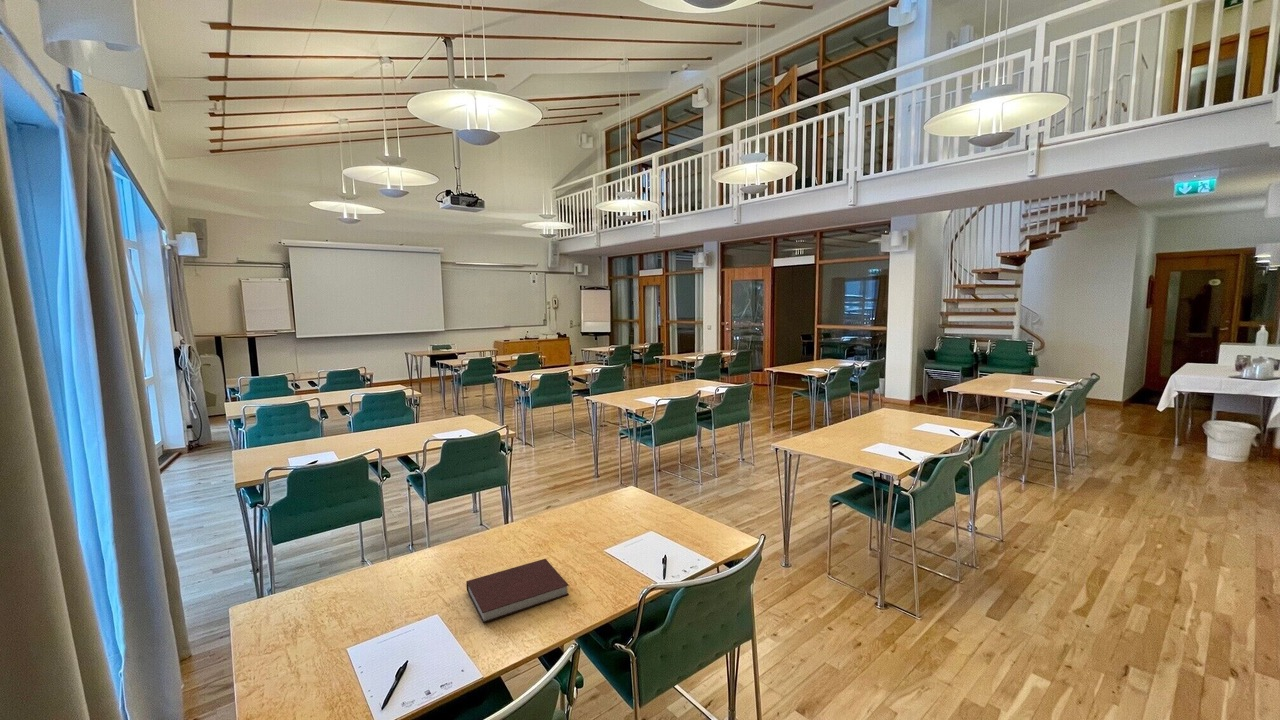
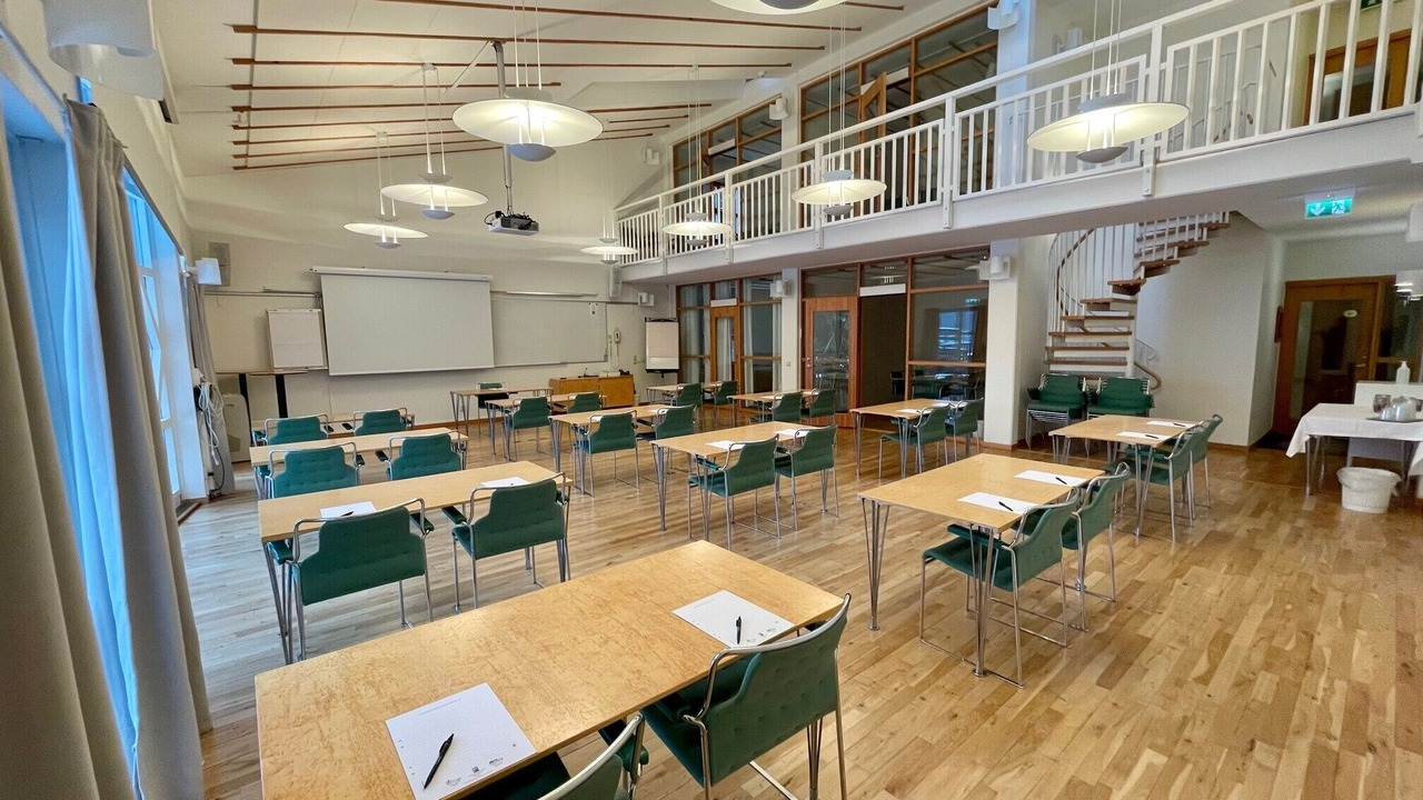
- notebook (517, 587)
